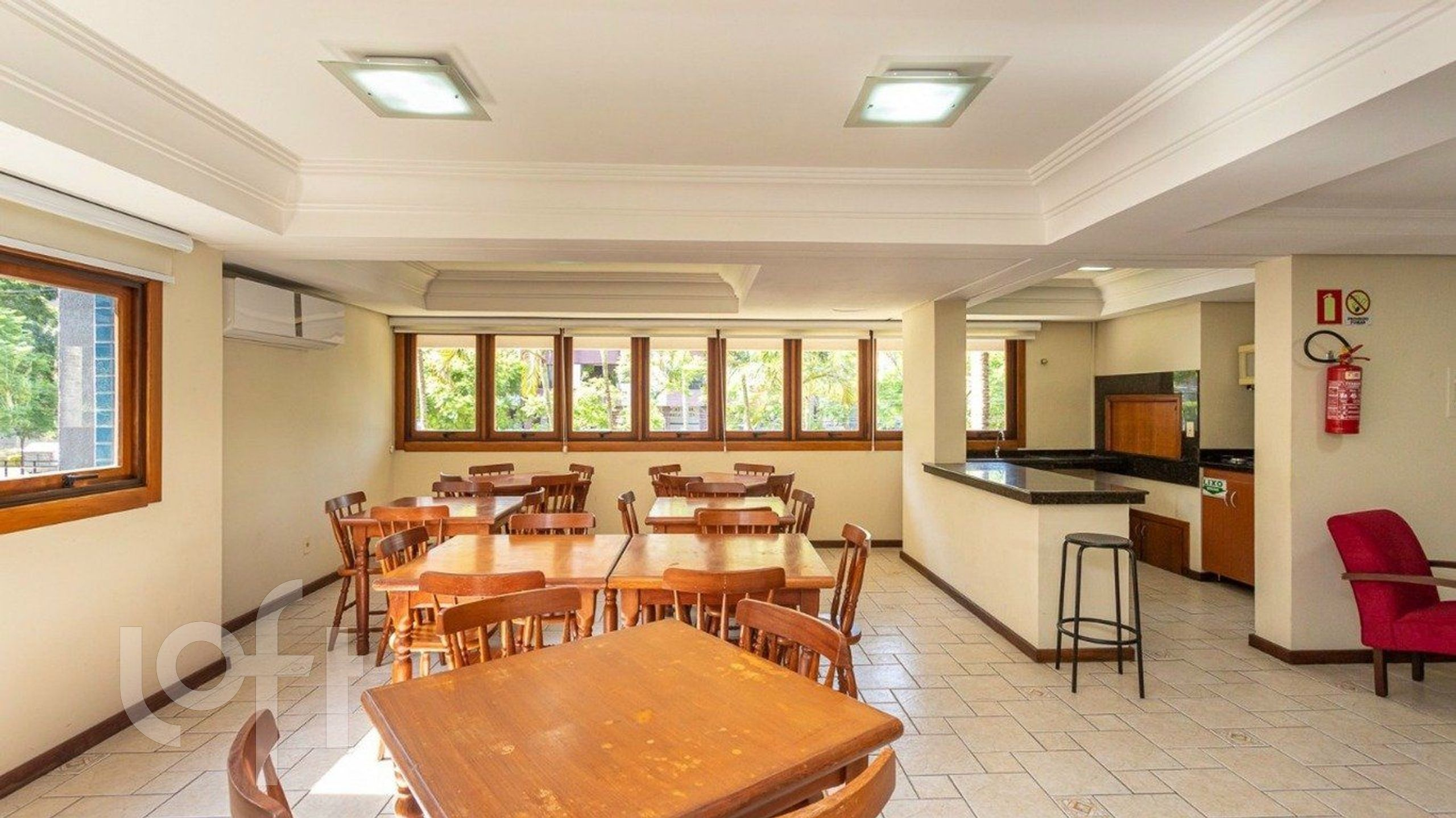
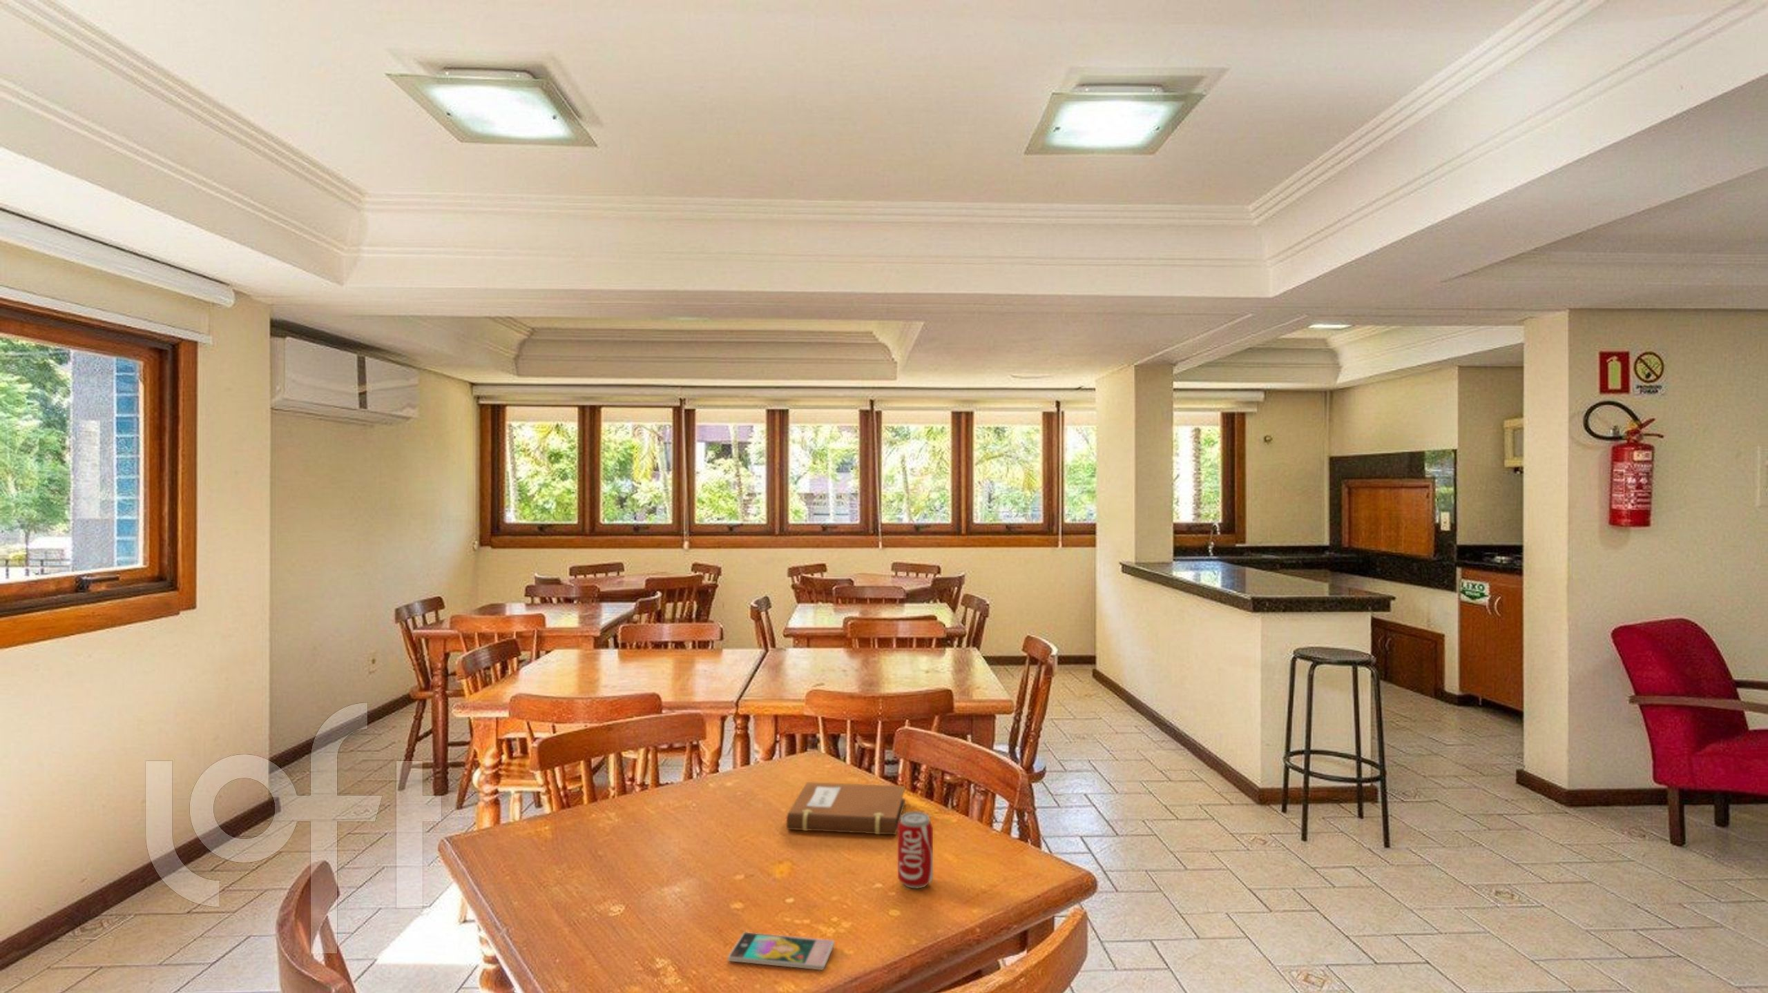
+ notebook (845, 807)
+ smartphone (782, 951)
+ beverage can (916, 850)
